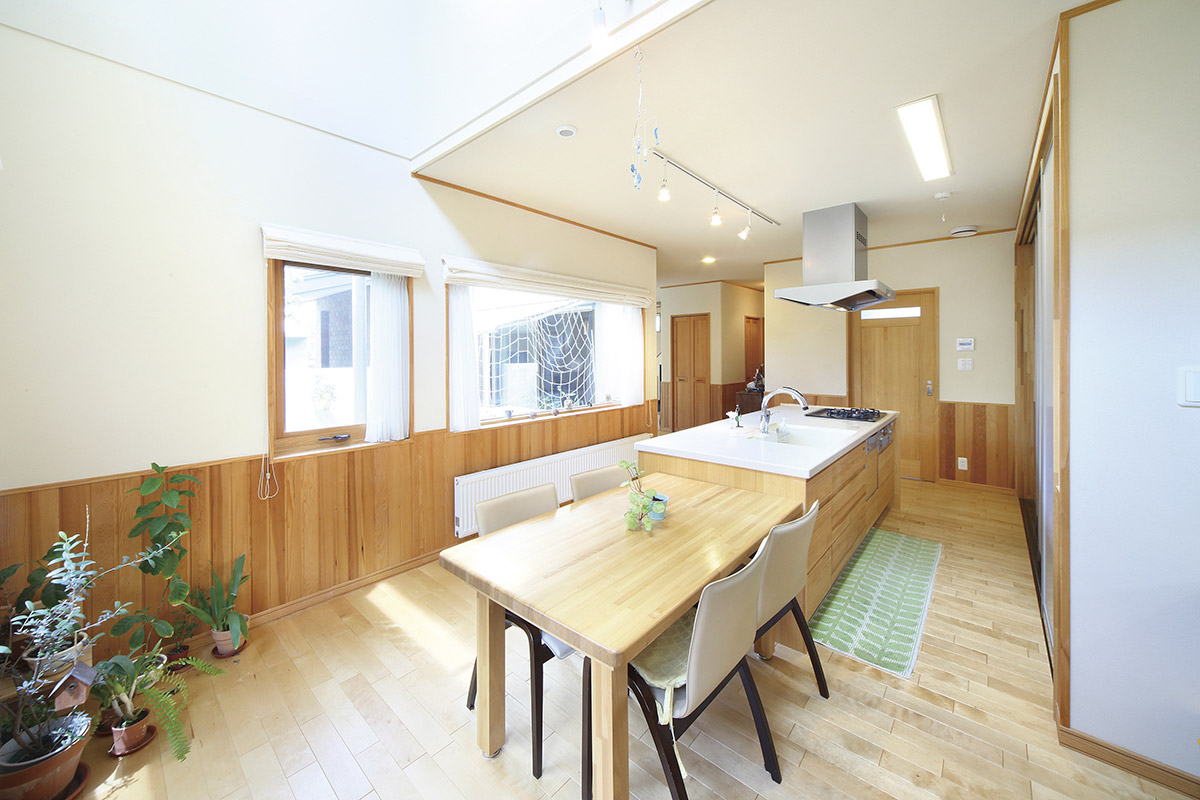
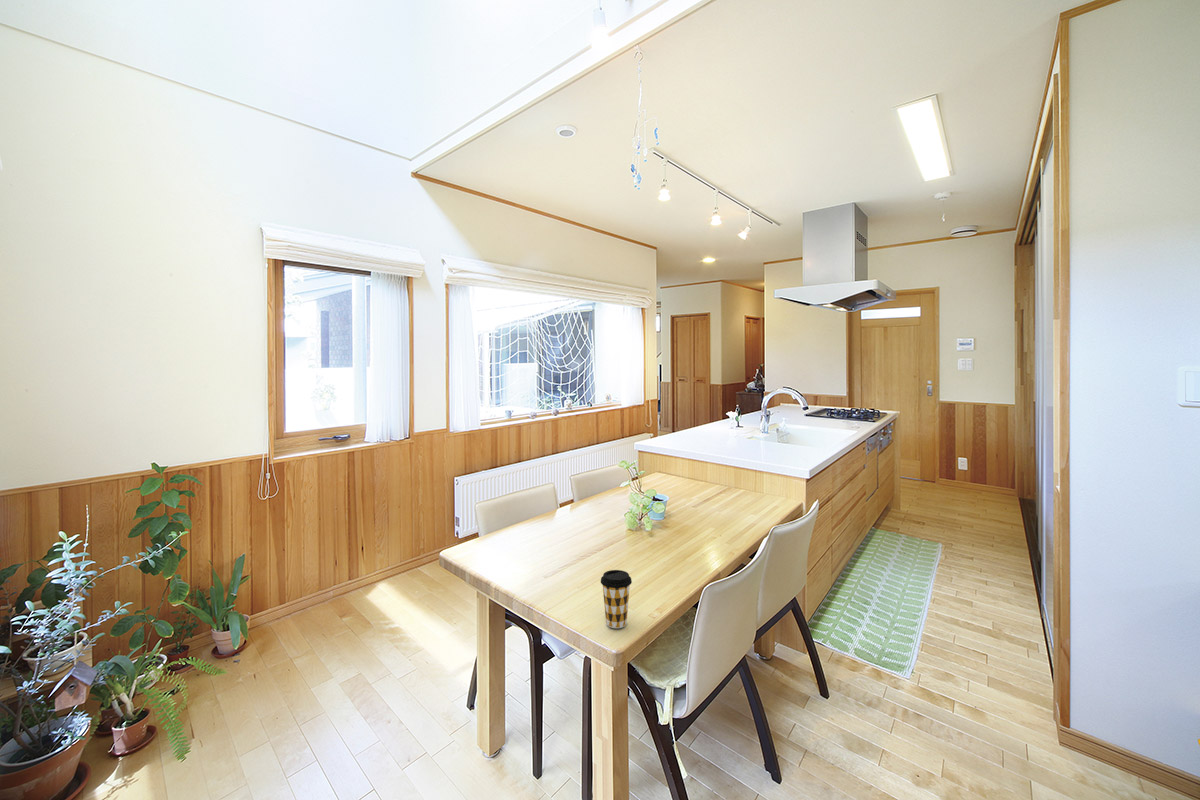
+ coffee cup (616, 598)
